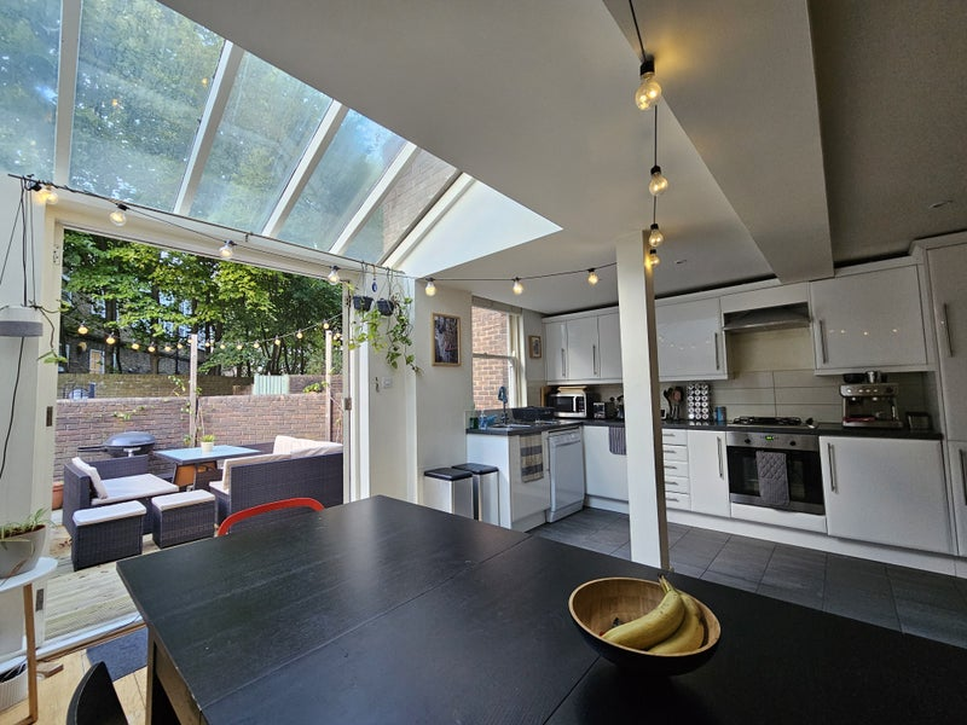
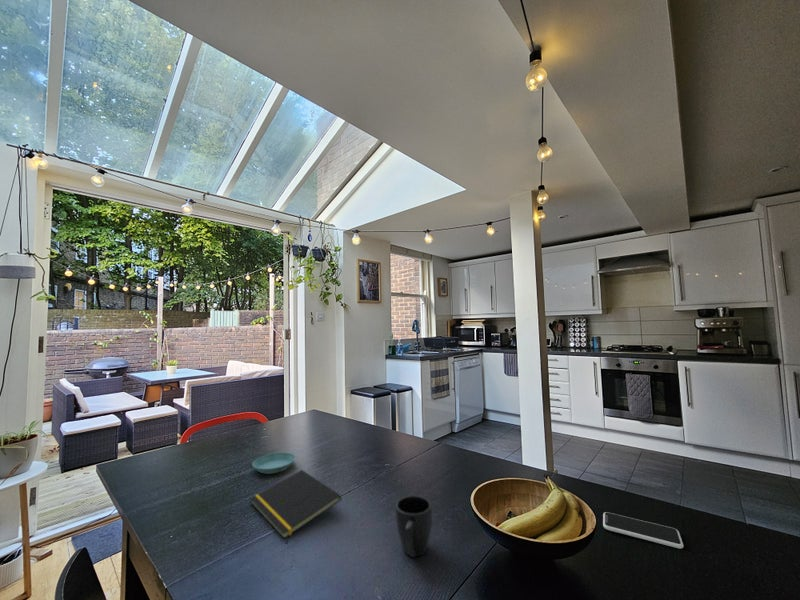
+ notepad (294, 499)
+ mug (412, 531)
+ smartphone (640, 528)
+ saucer (274, 463)
